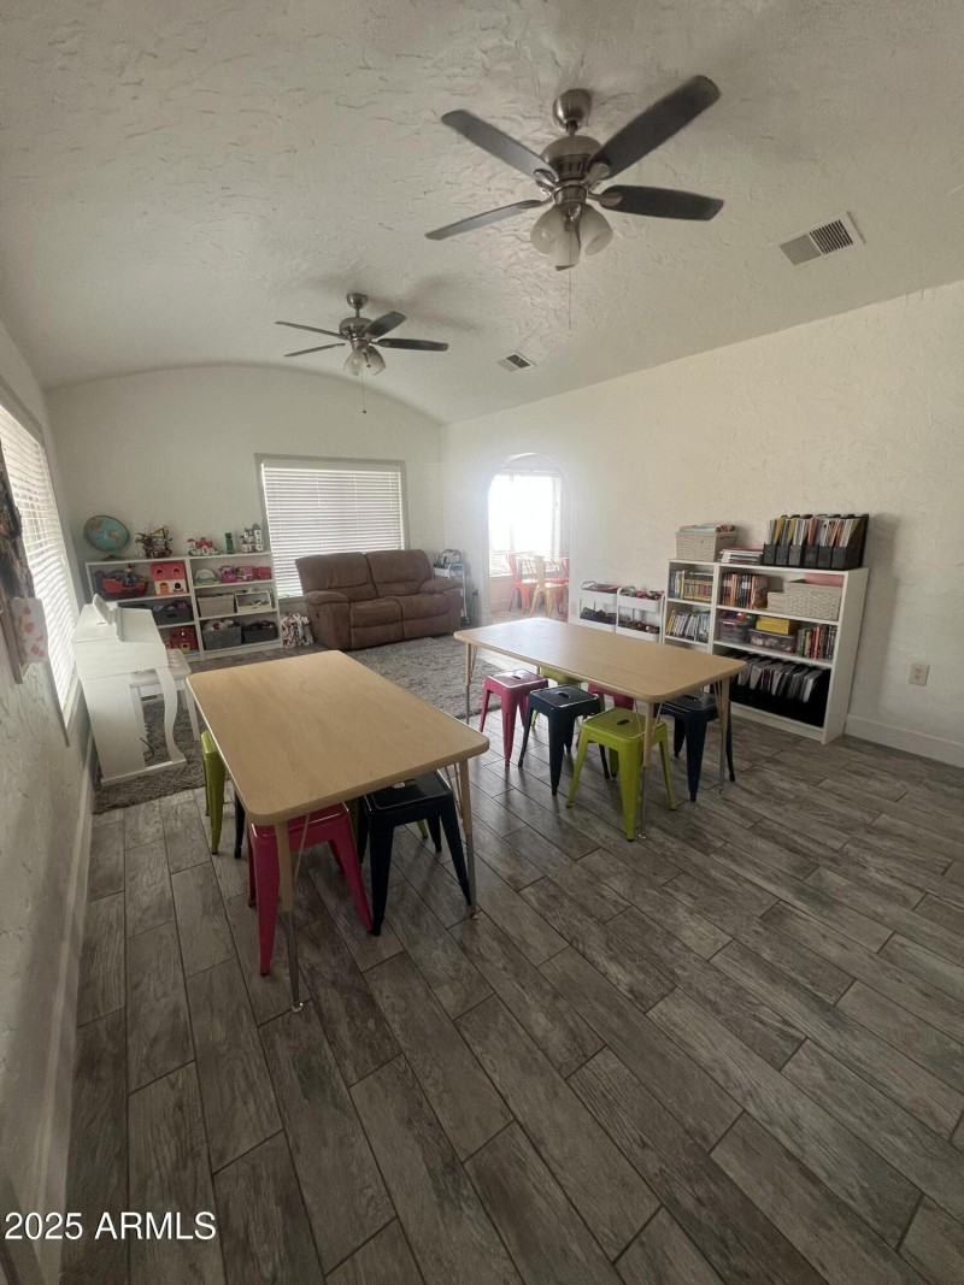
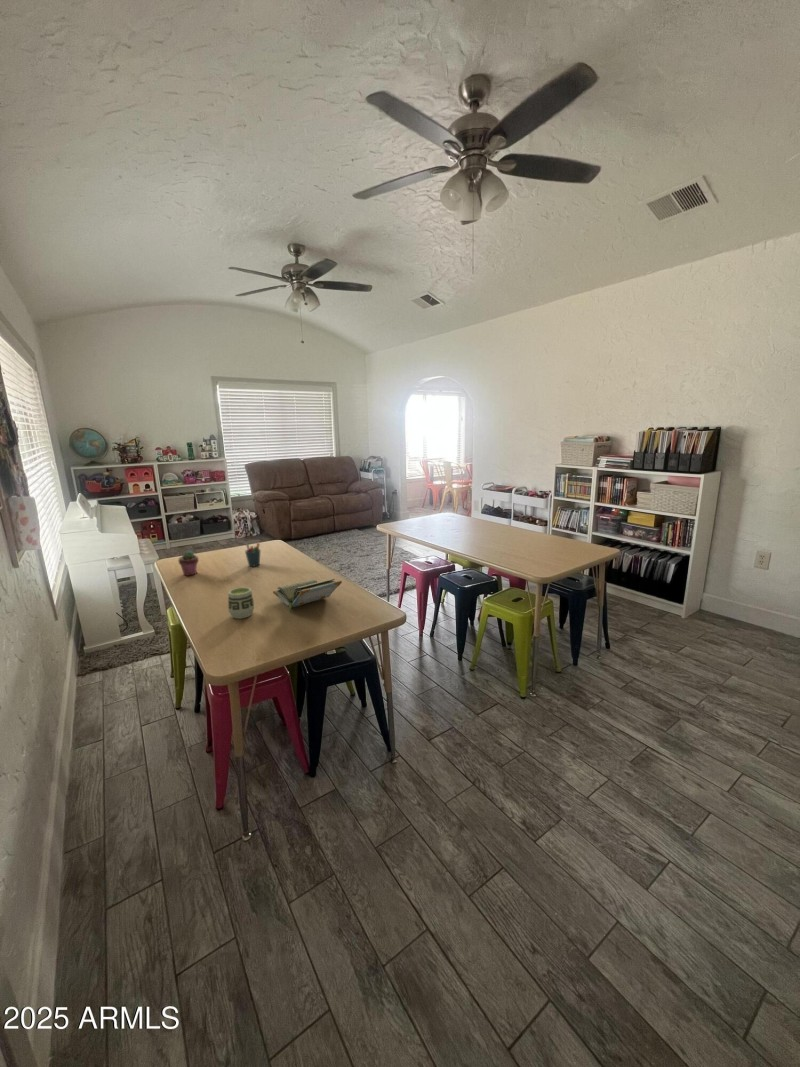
+ potted succulent (188, 562)
+ book (305, 590)
+ pen holder (253, 553)
+ cup (241, 602)
